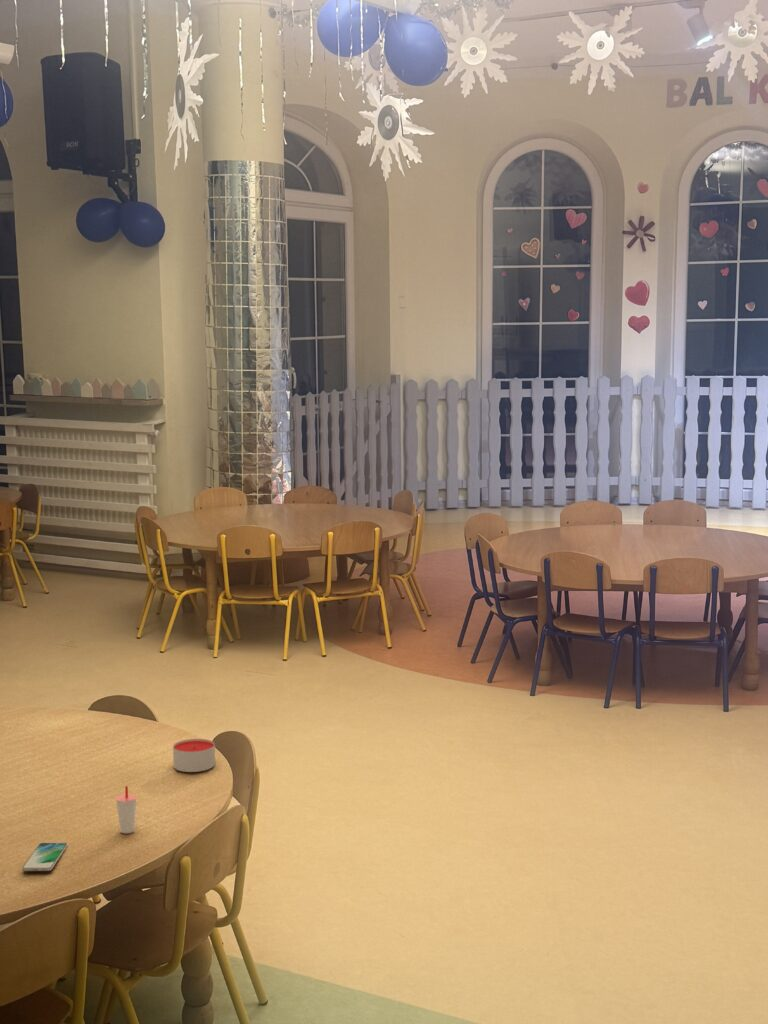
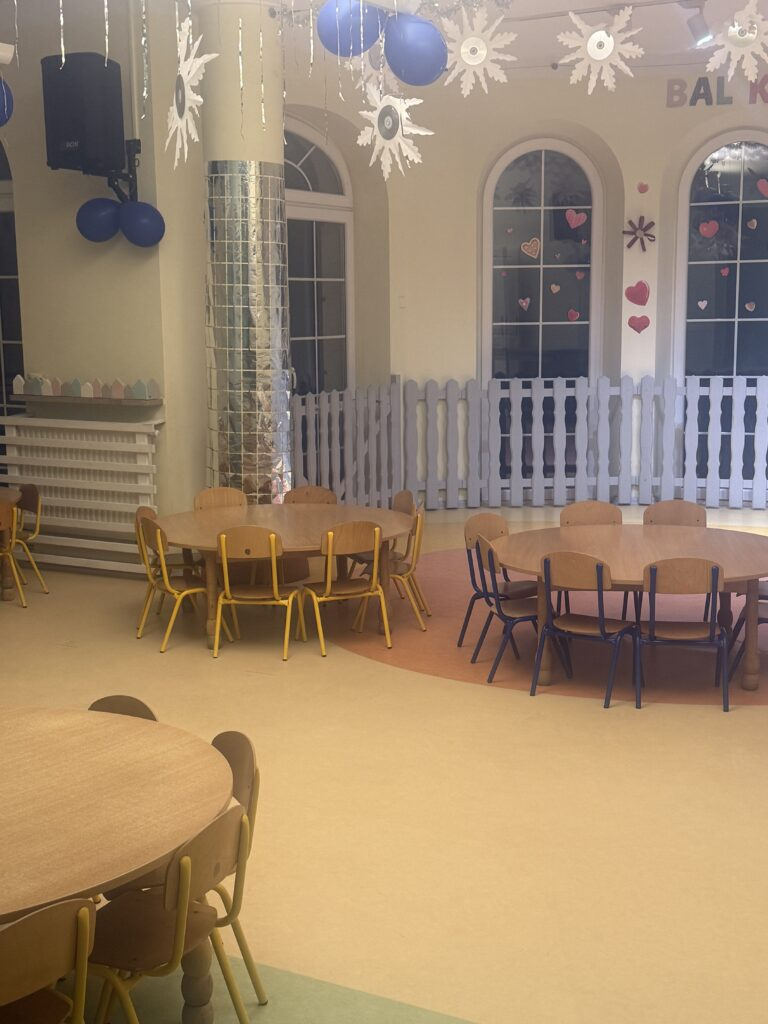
- cup (126, 808)
- smartphone (45, 856)
- candle (194, 754)
